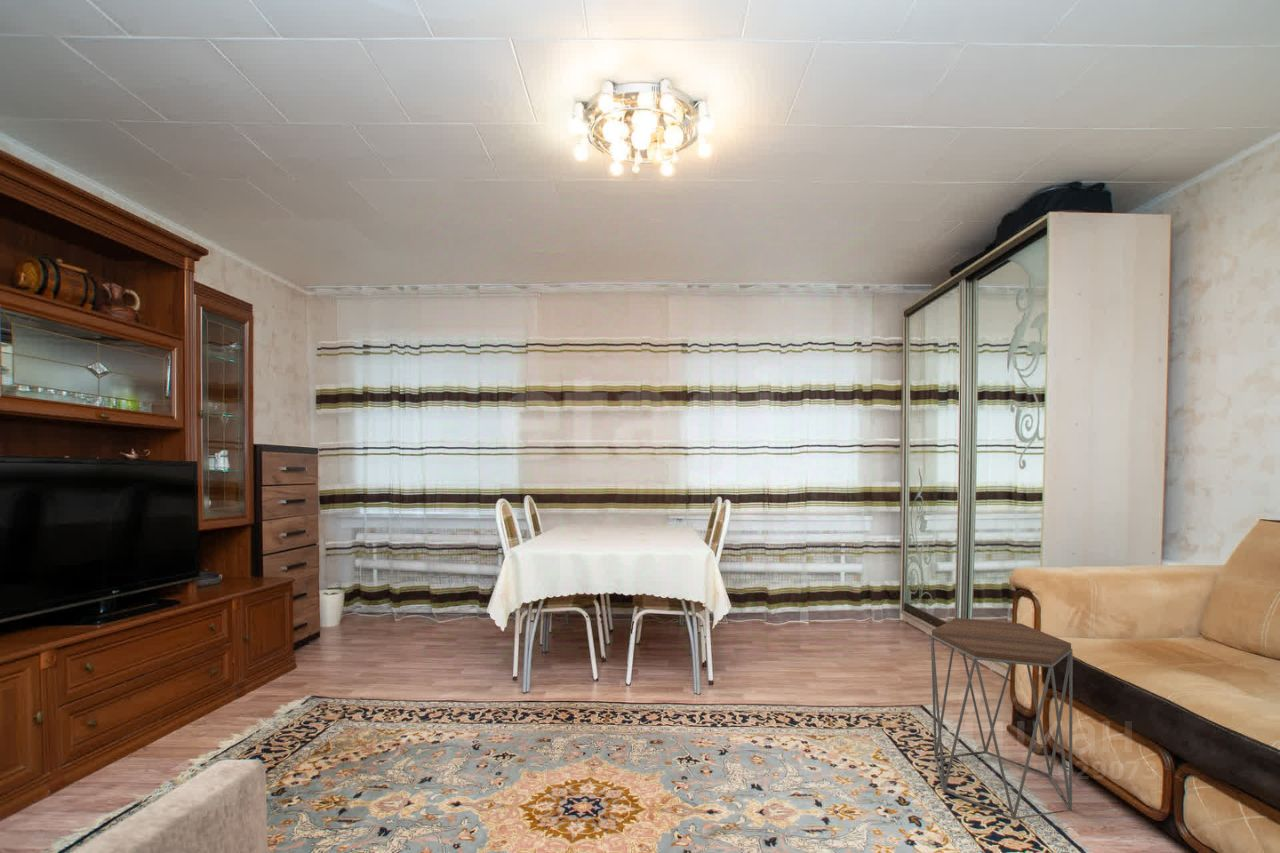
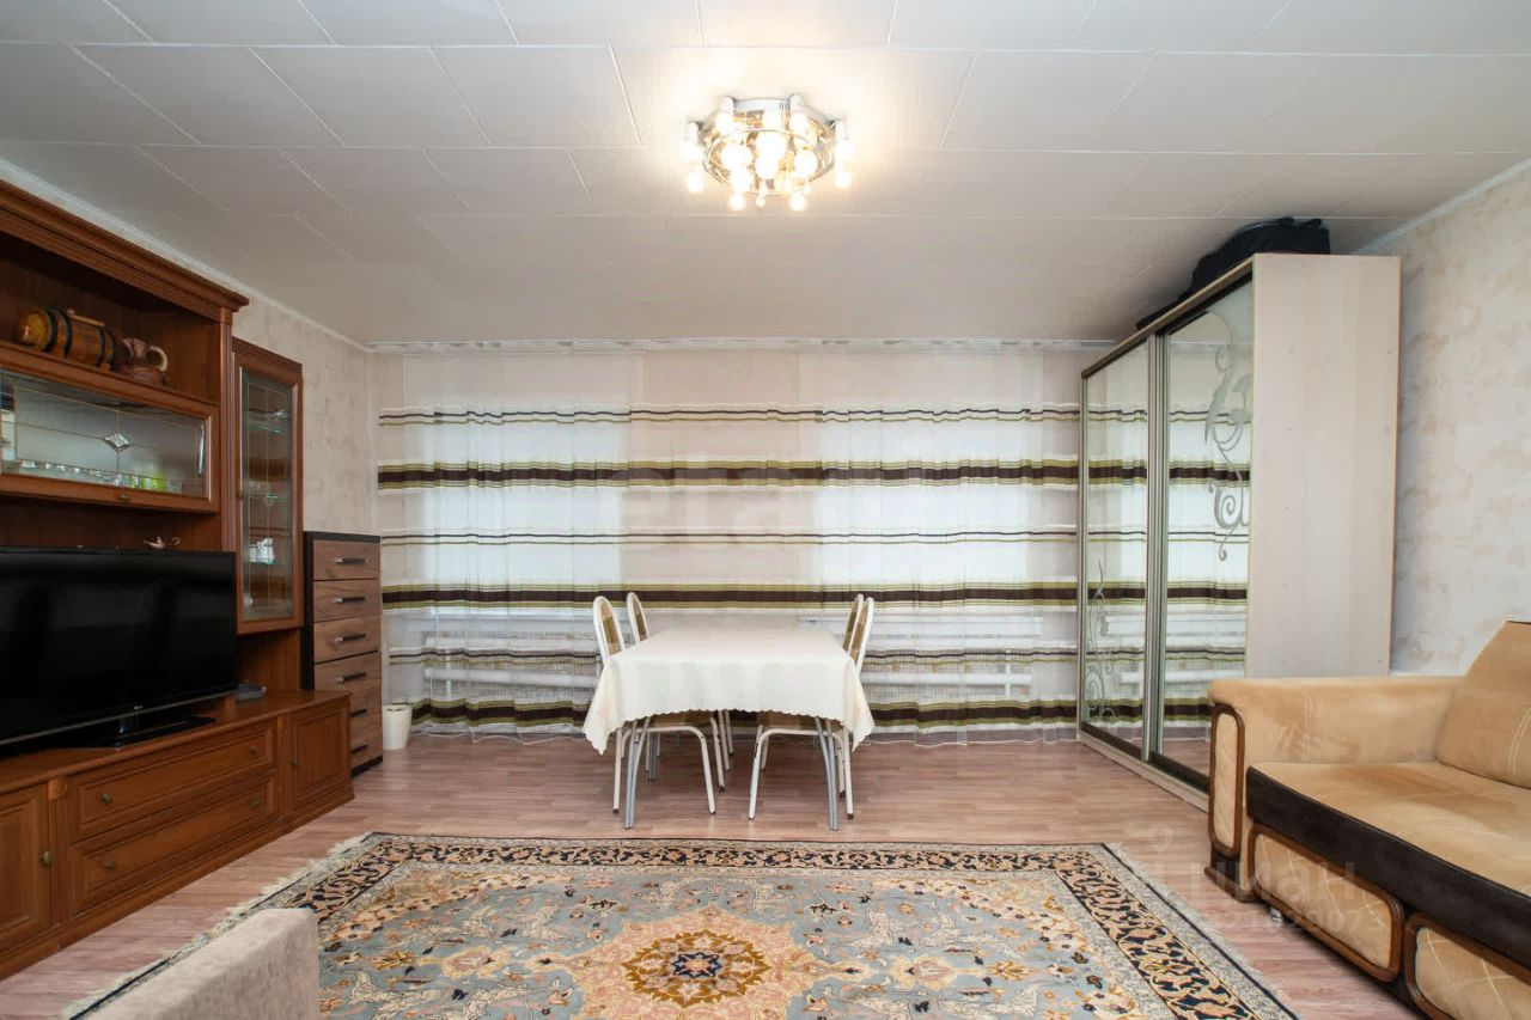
- side table (998, 710)
